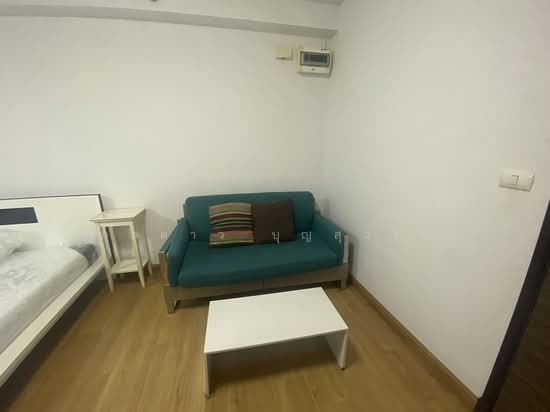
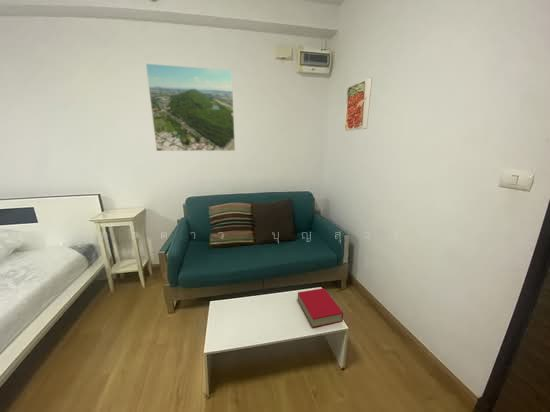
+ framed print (356, 107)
+ book (318, 306)
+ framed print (194, 110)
